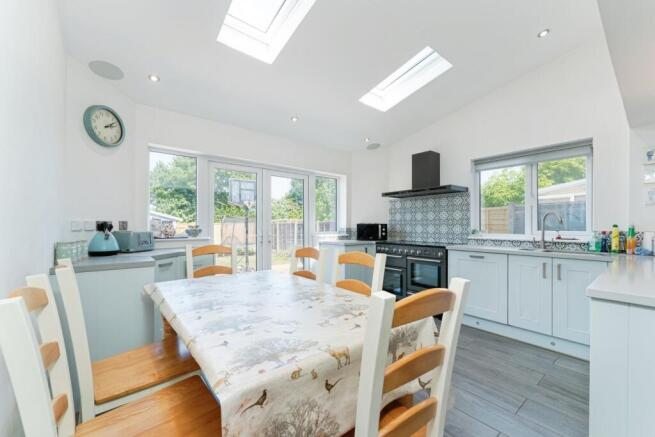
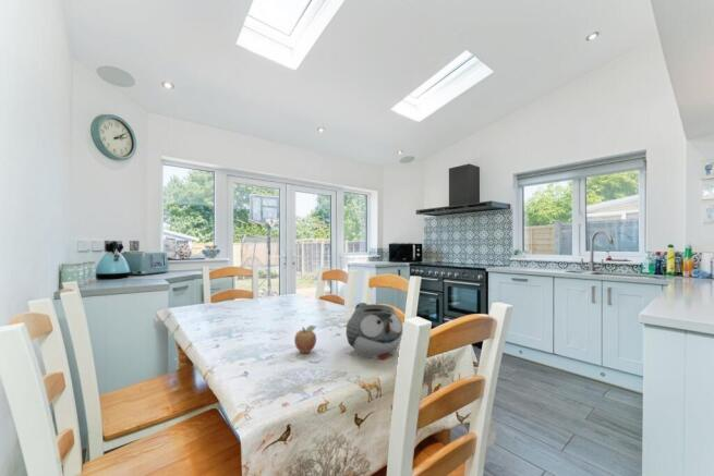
+ fruit (305, 339)
+ teapot (372, 326)
